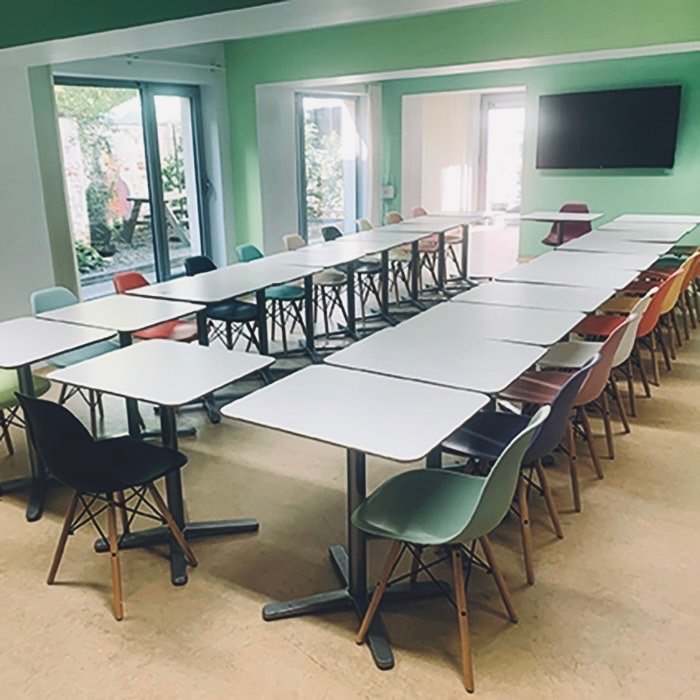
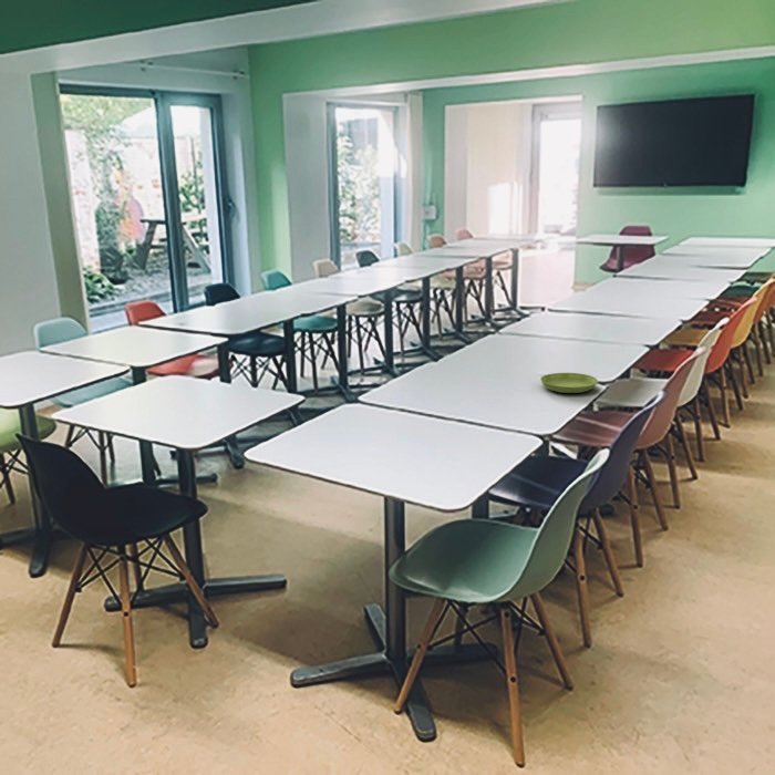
+ saucer (568, 383)
